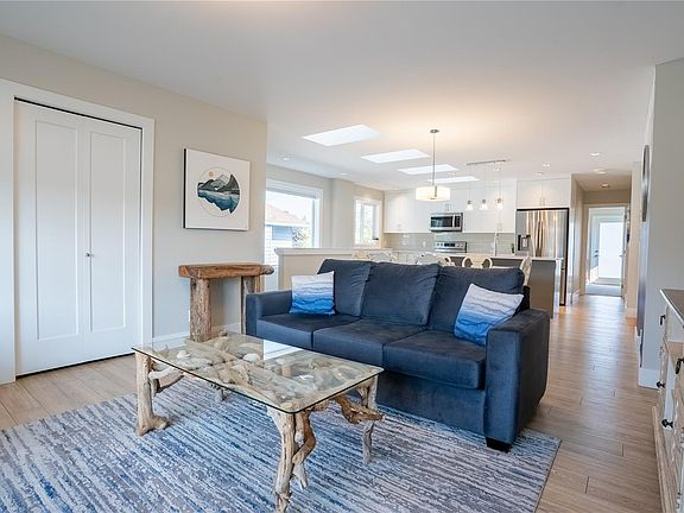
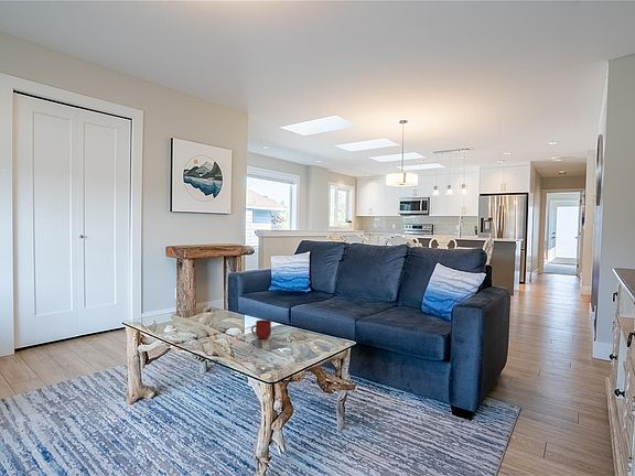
+ mug (260, 329)
